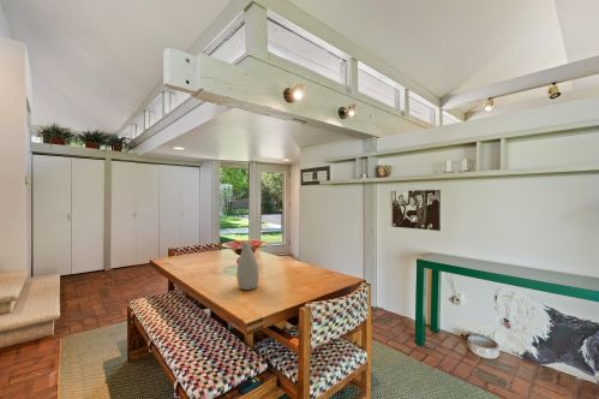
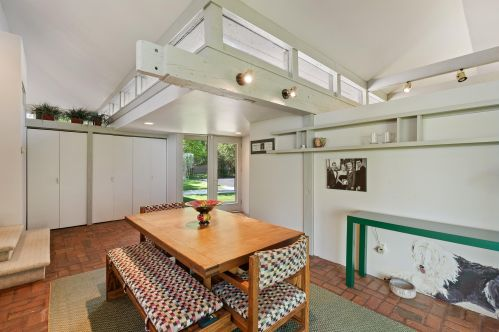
- vase (247, 263)
